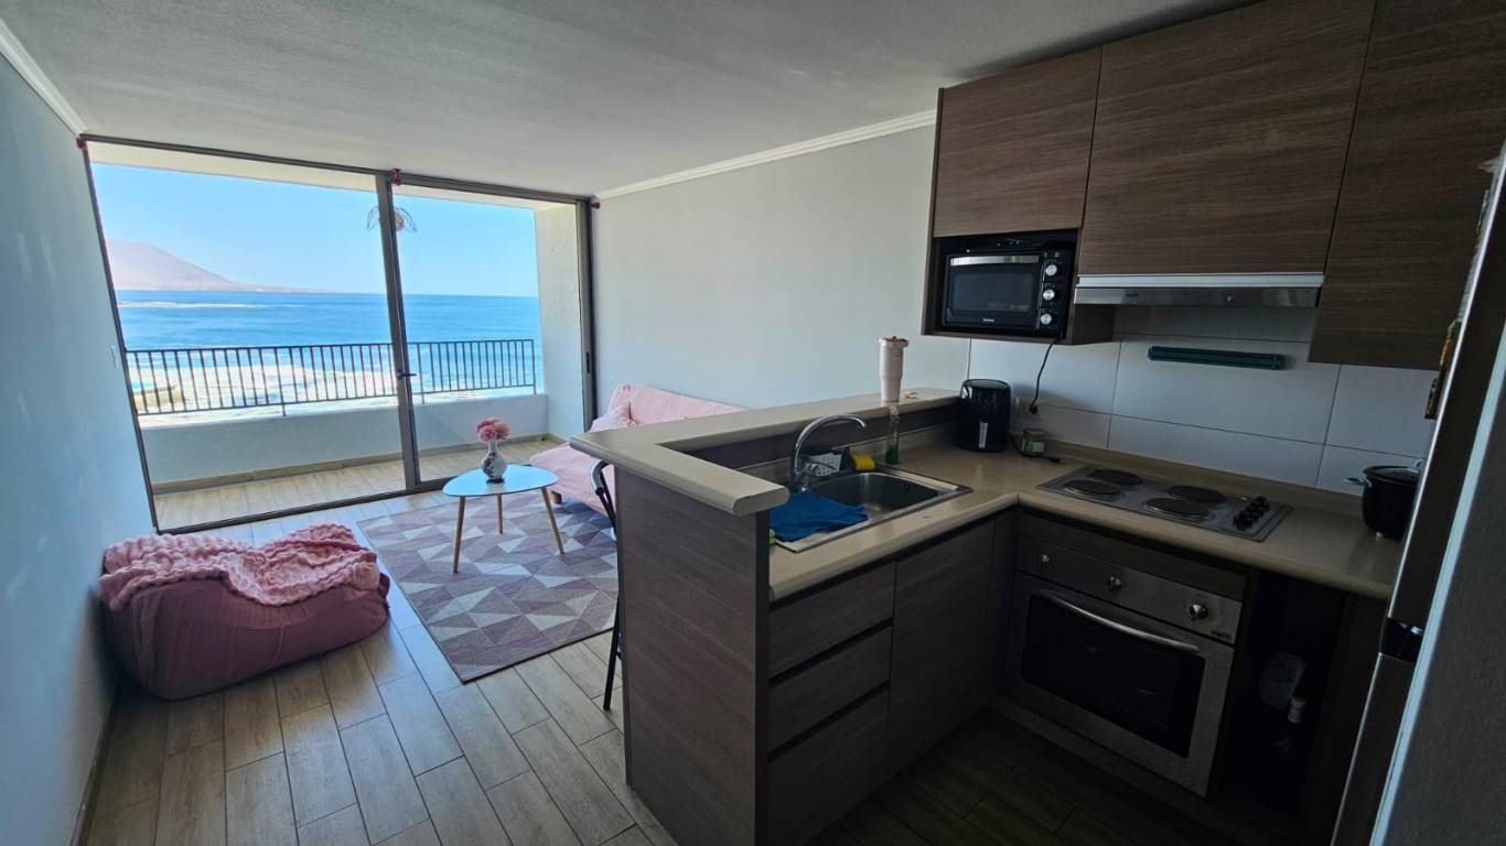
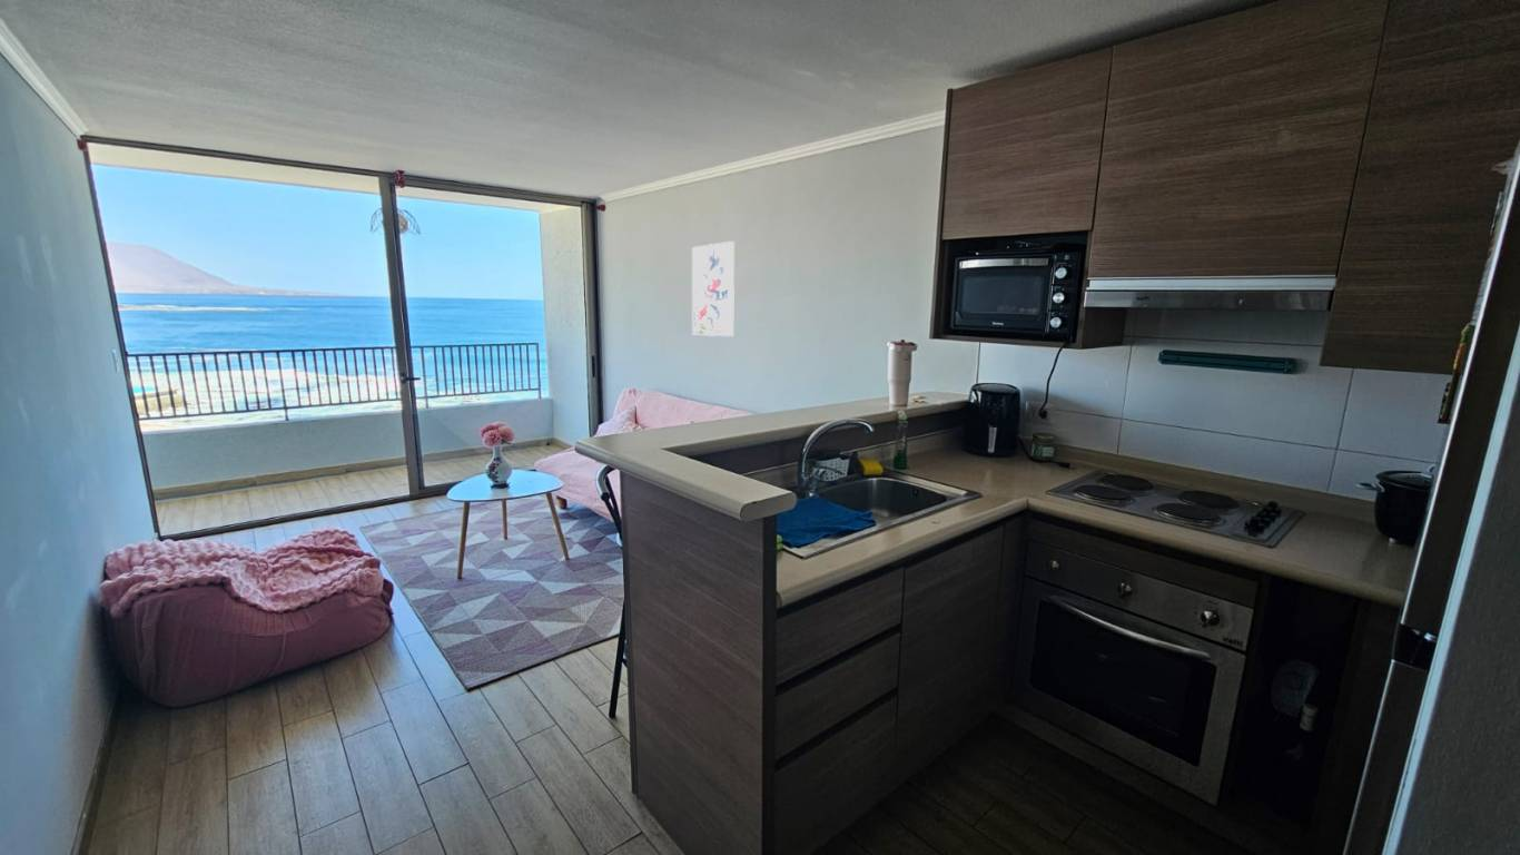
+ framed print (712, 291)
